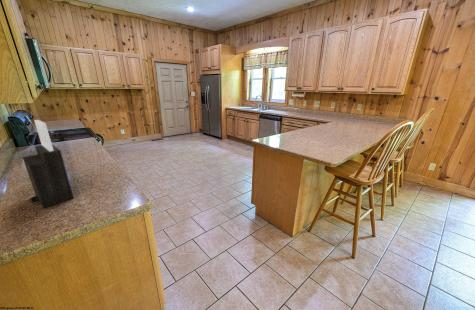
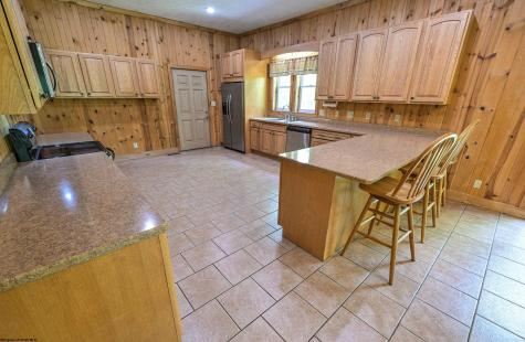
- knife block (40, 162)
